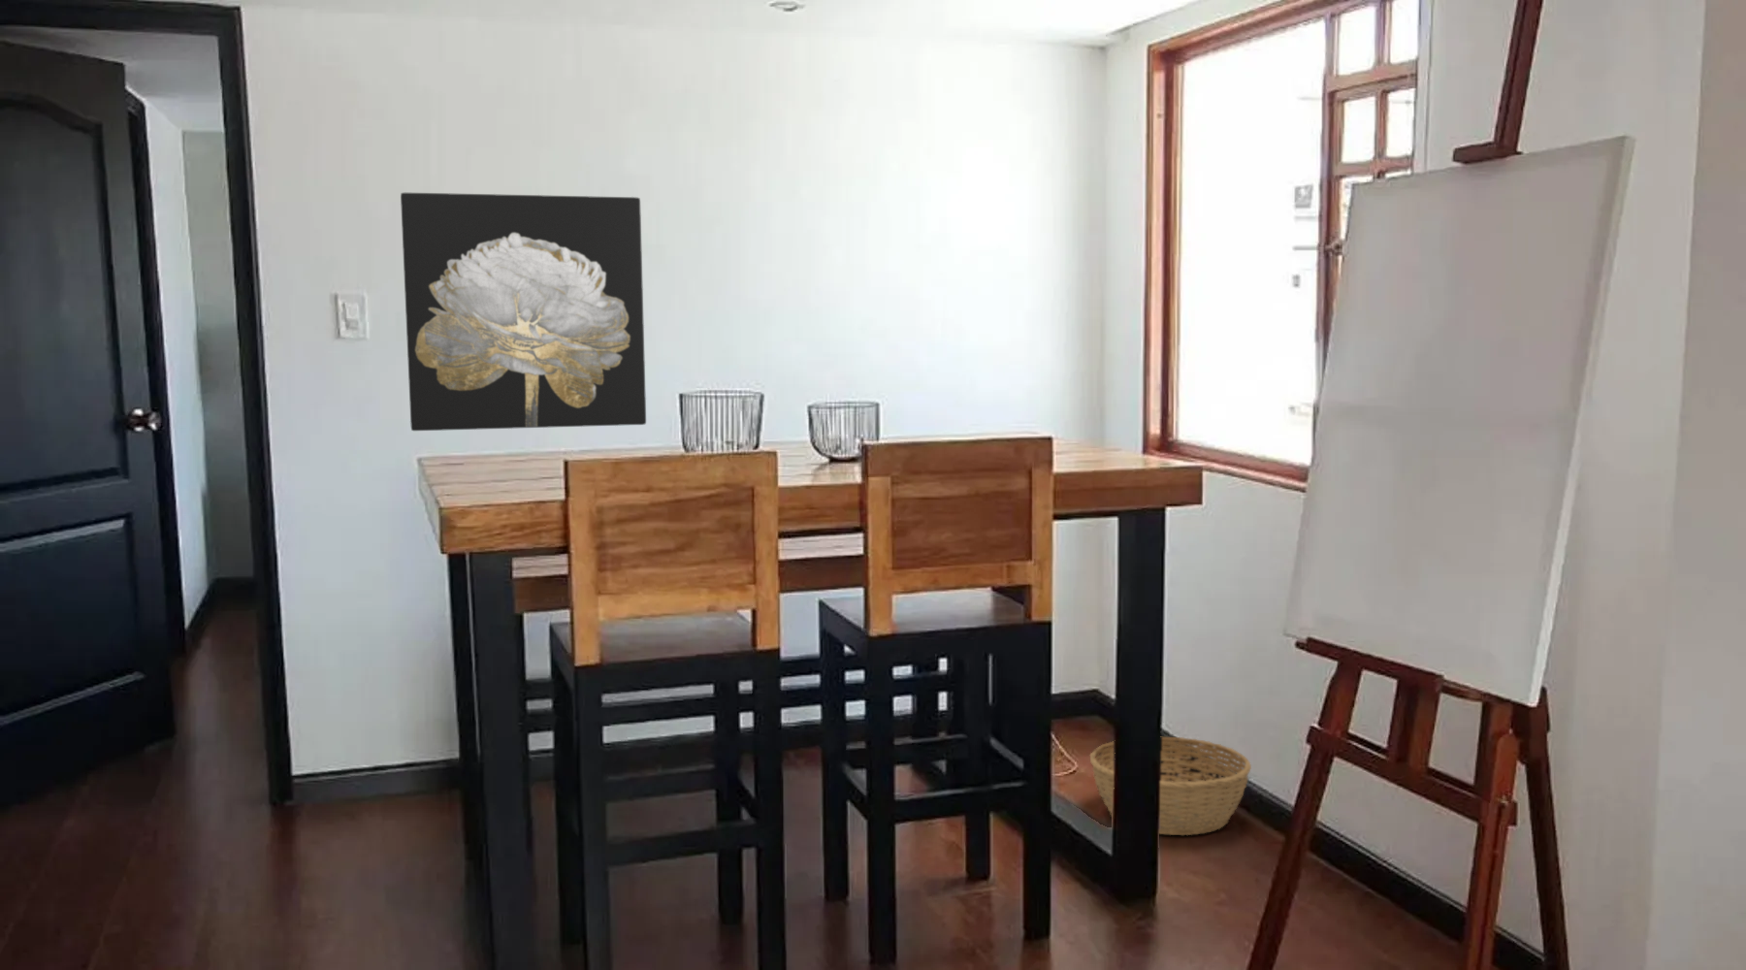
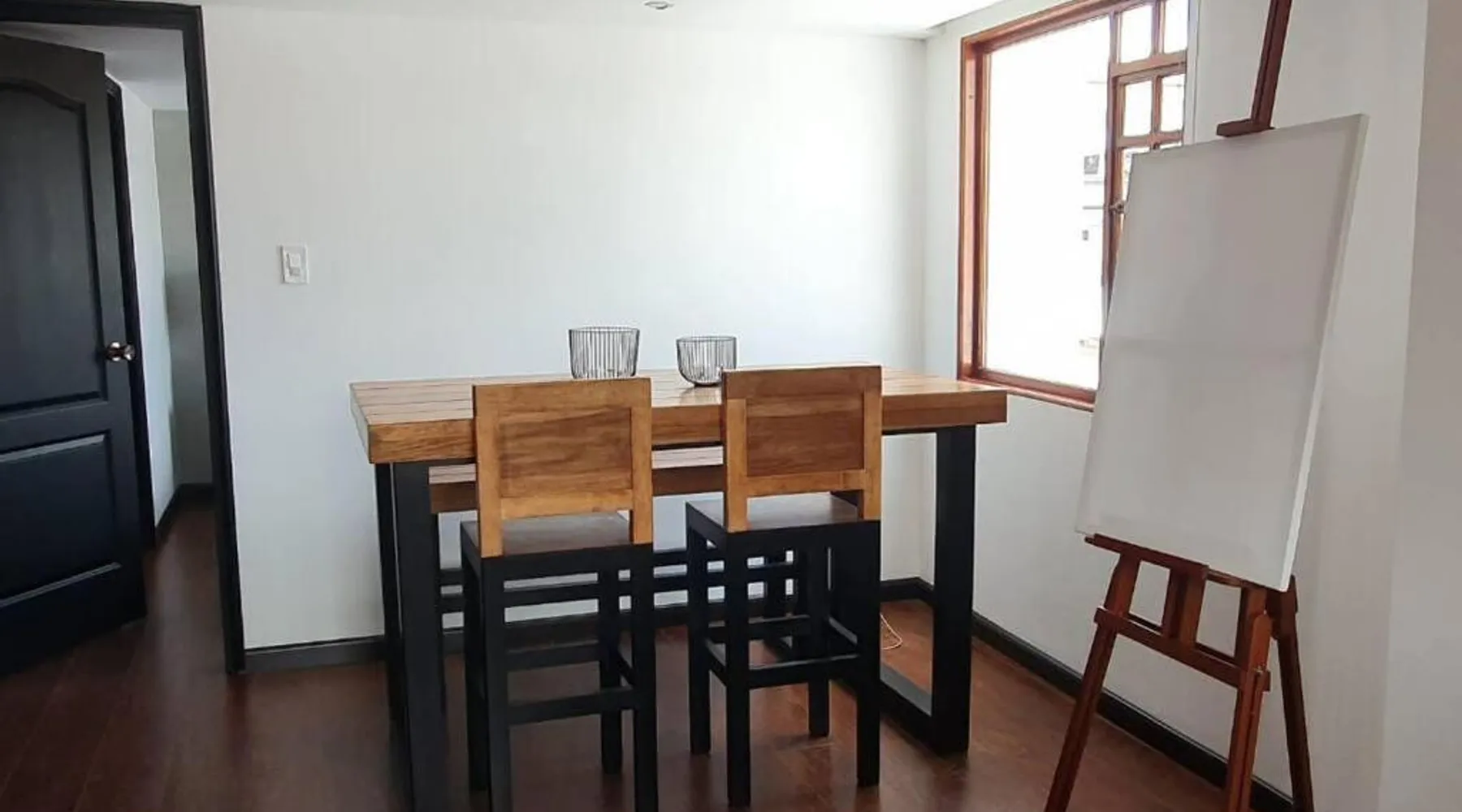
- basket (1169, 786)
- wall art (527, 312)
